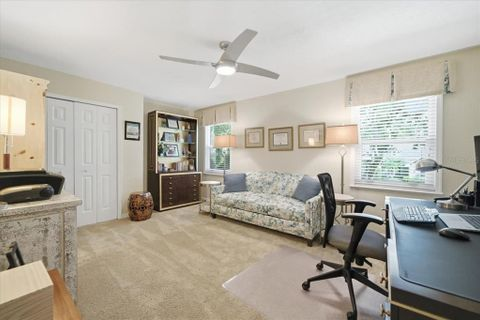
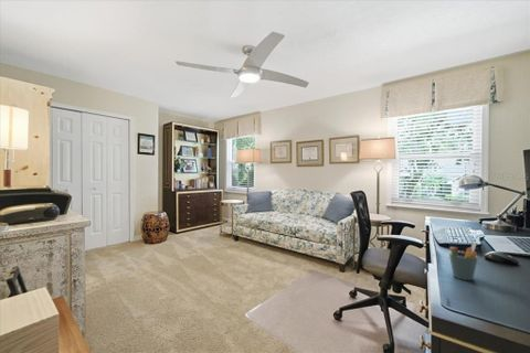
+ pen holder (463, 259)
